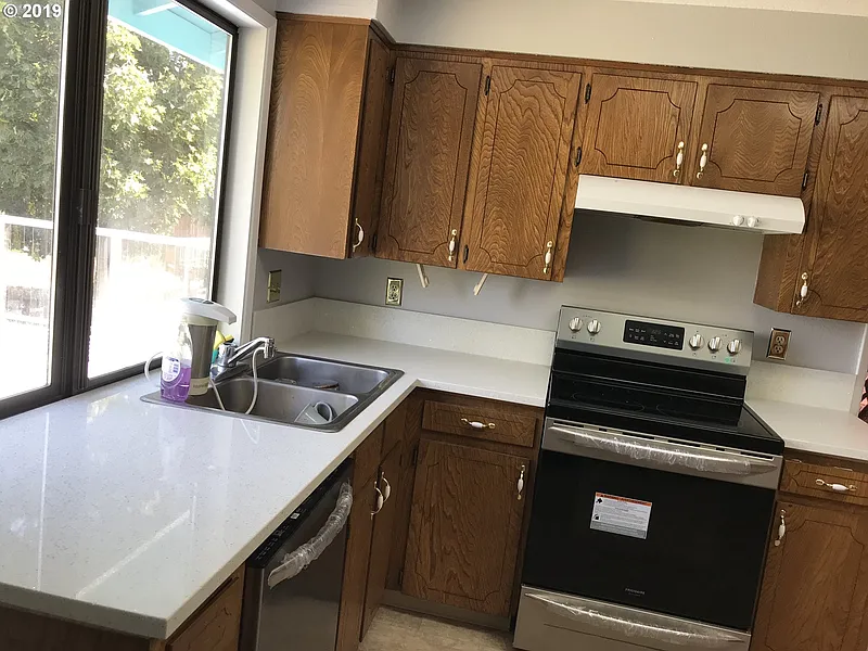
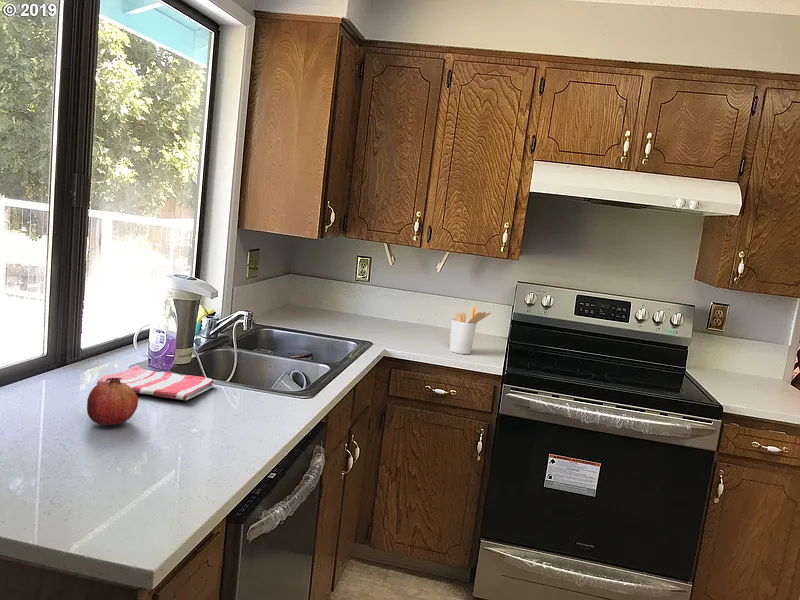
+ utensil holder (468, 330)
+ dish towel (158, 382)
+ fruit (112, 401)
